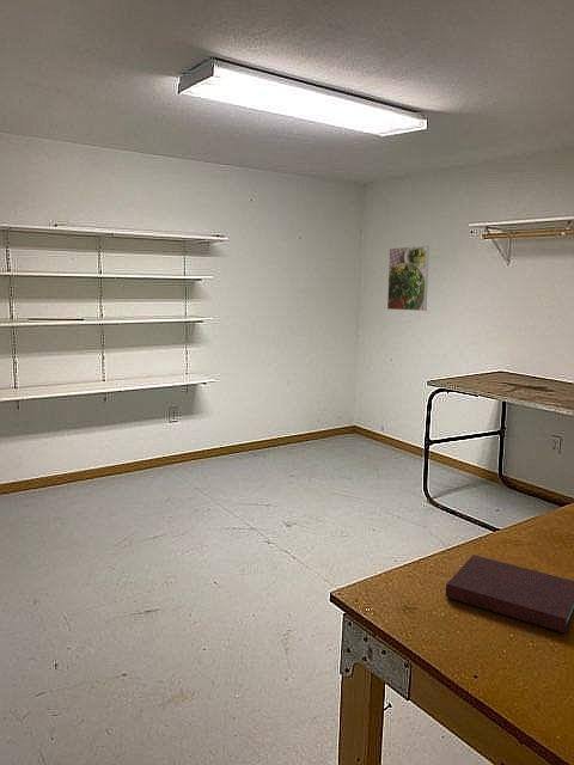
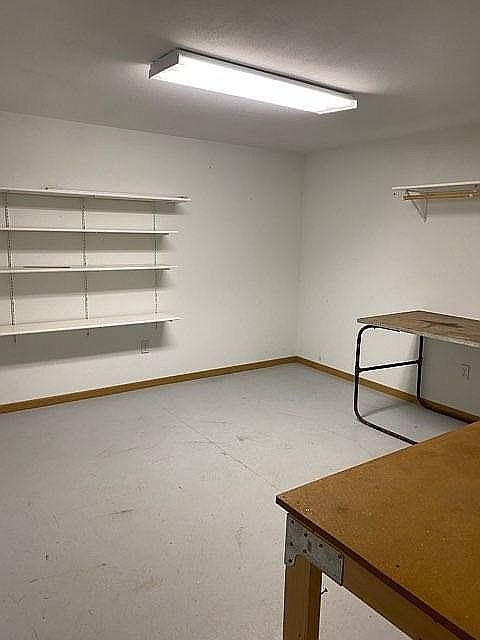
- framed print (407, 279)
- notebook (514, 589)
